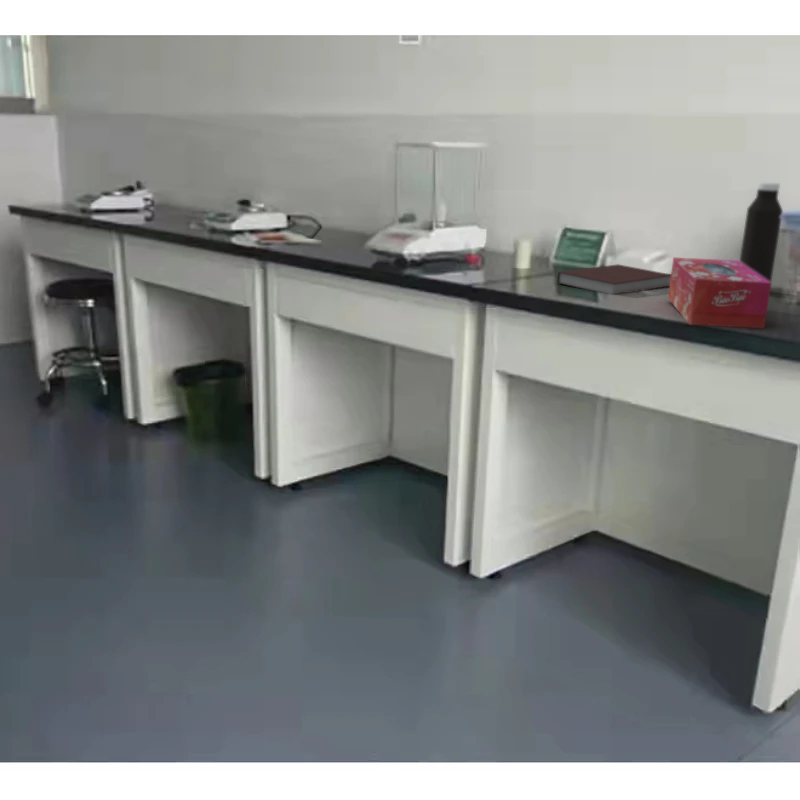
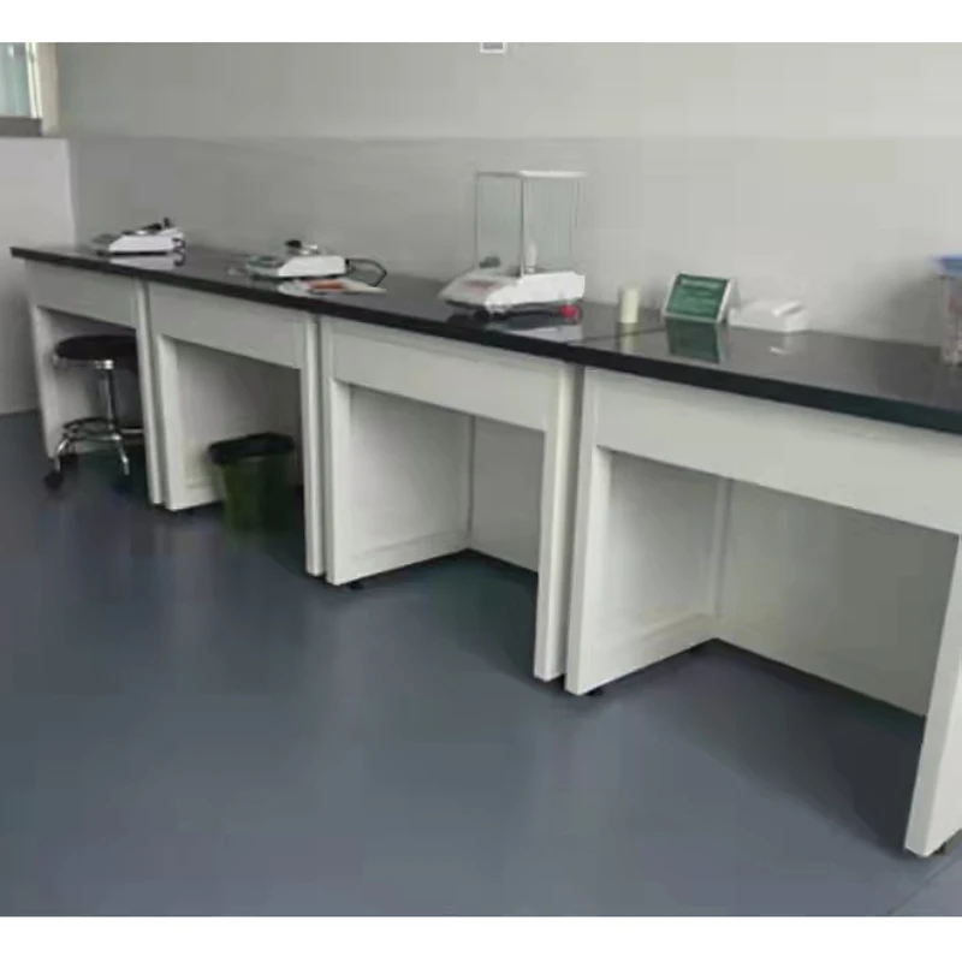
- water bottle (760, 237)
- notebook (615, 279)
- tissue box (715, 291)
